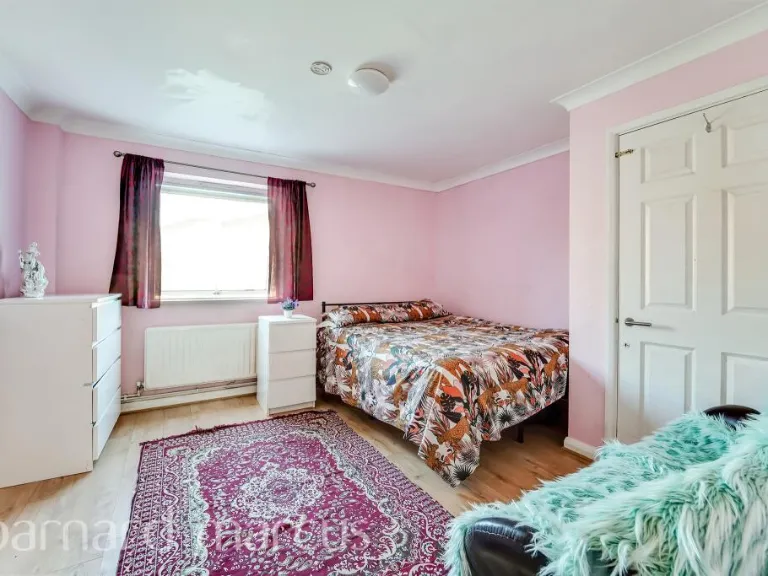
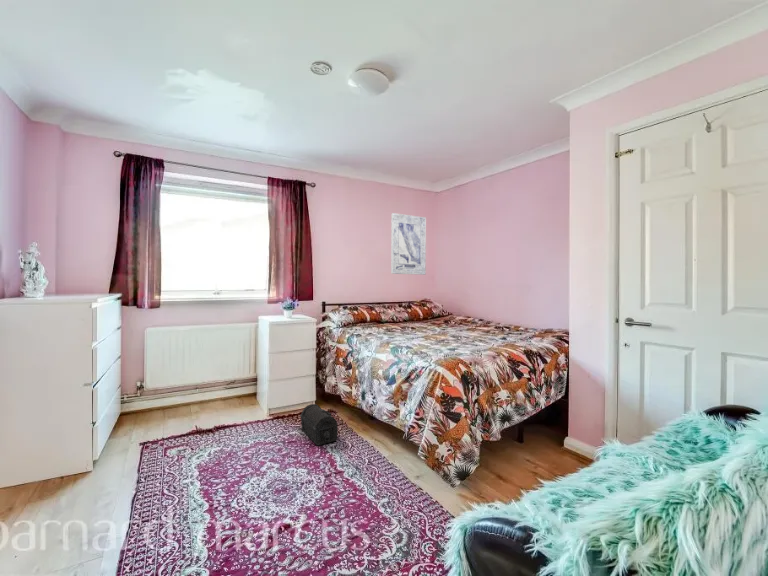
+ treasure chest (319, 422)
+ wall art (408, 244)
